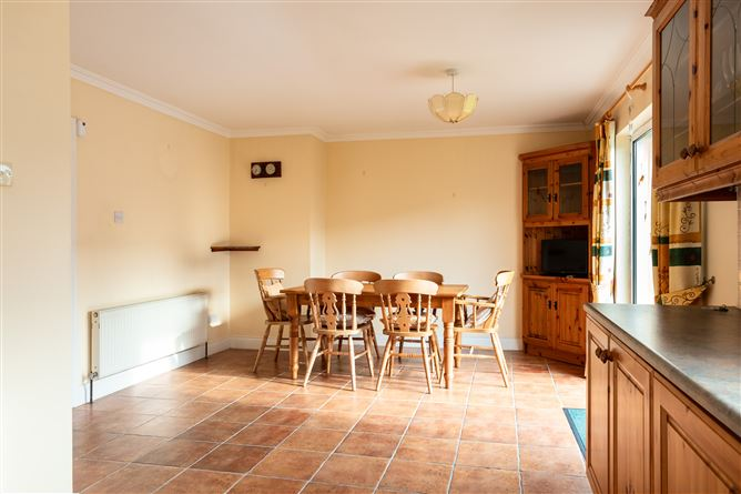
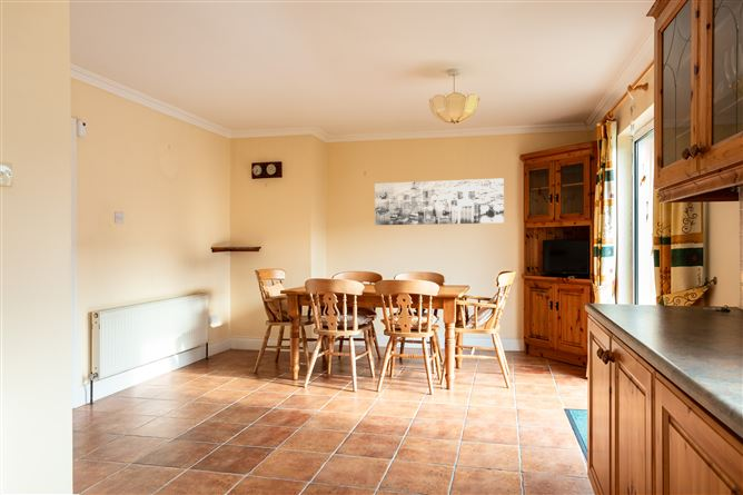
+ wall art (437, 202)
